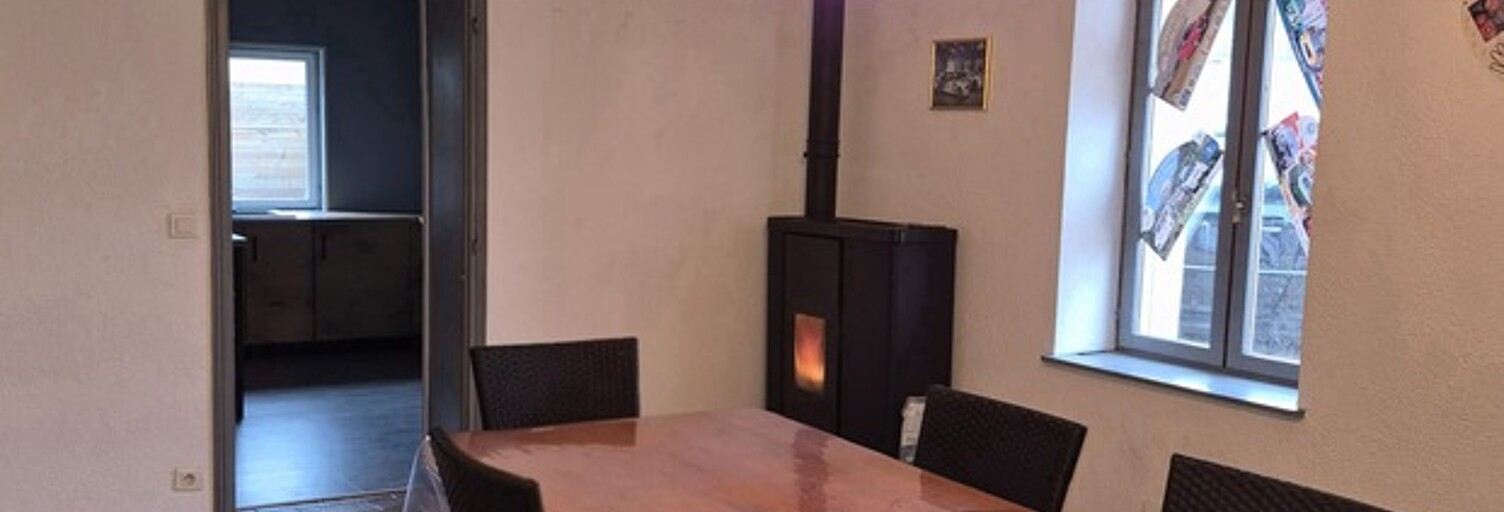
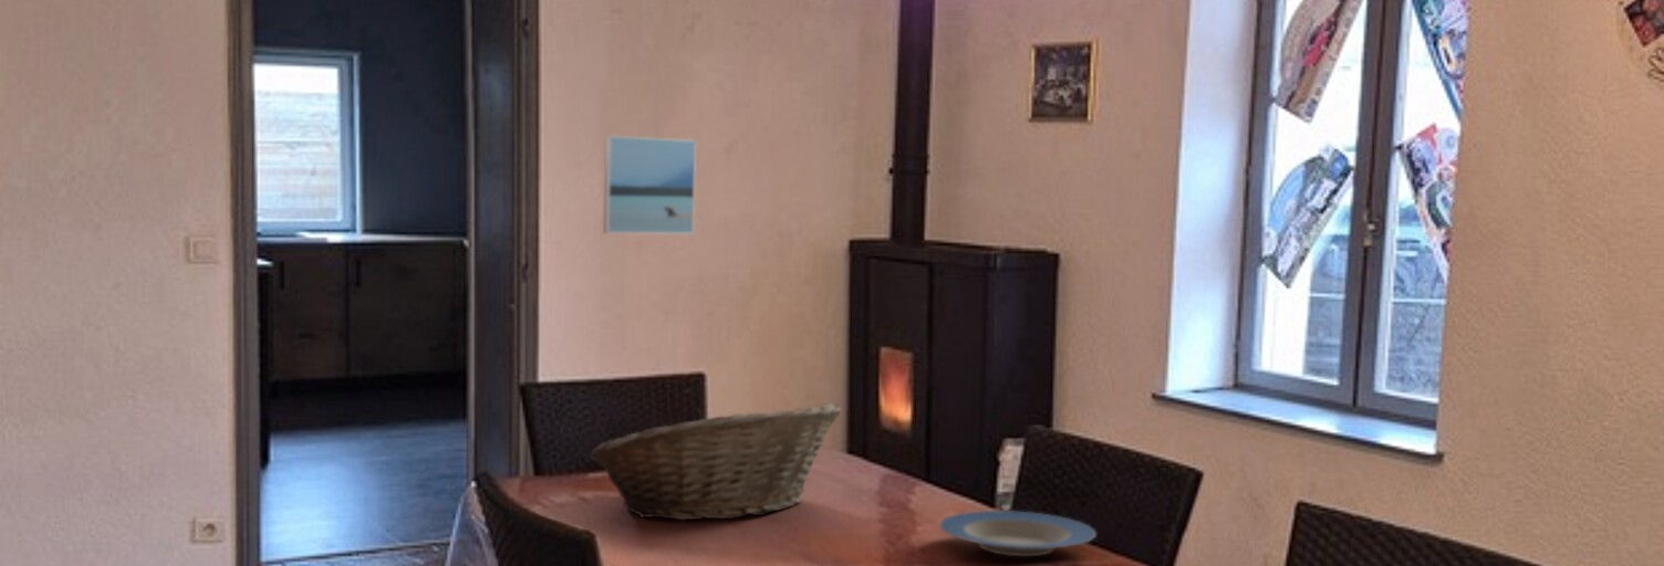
+ plate (1016, 537)
+ fruit basket (719, 451)
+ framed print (649, 186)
